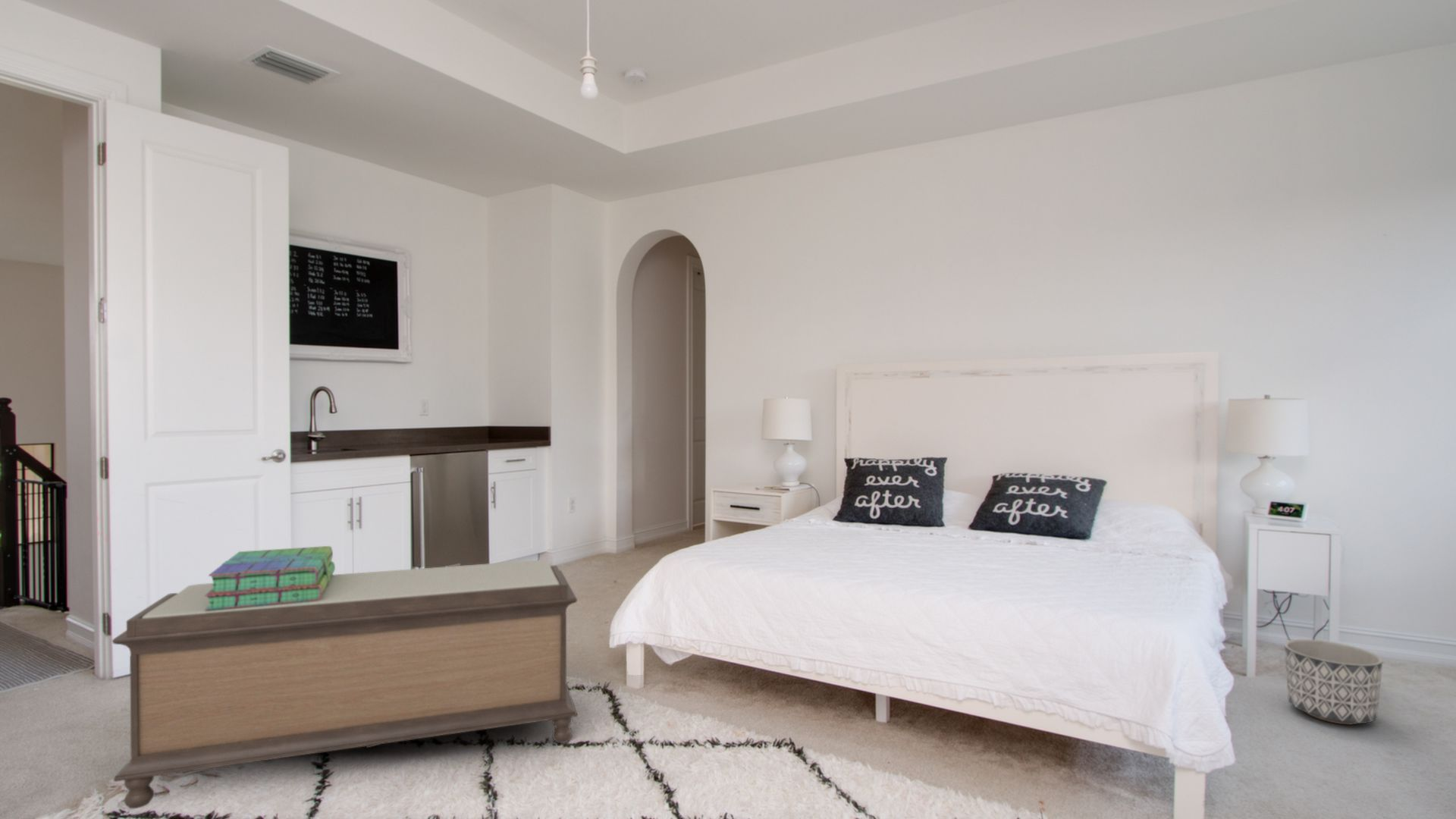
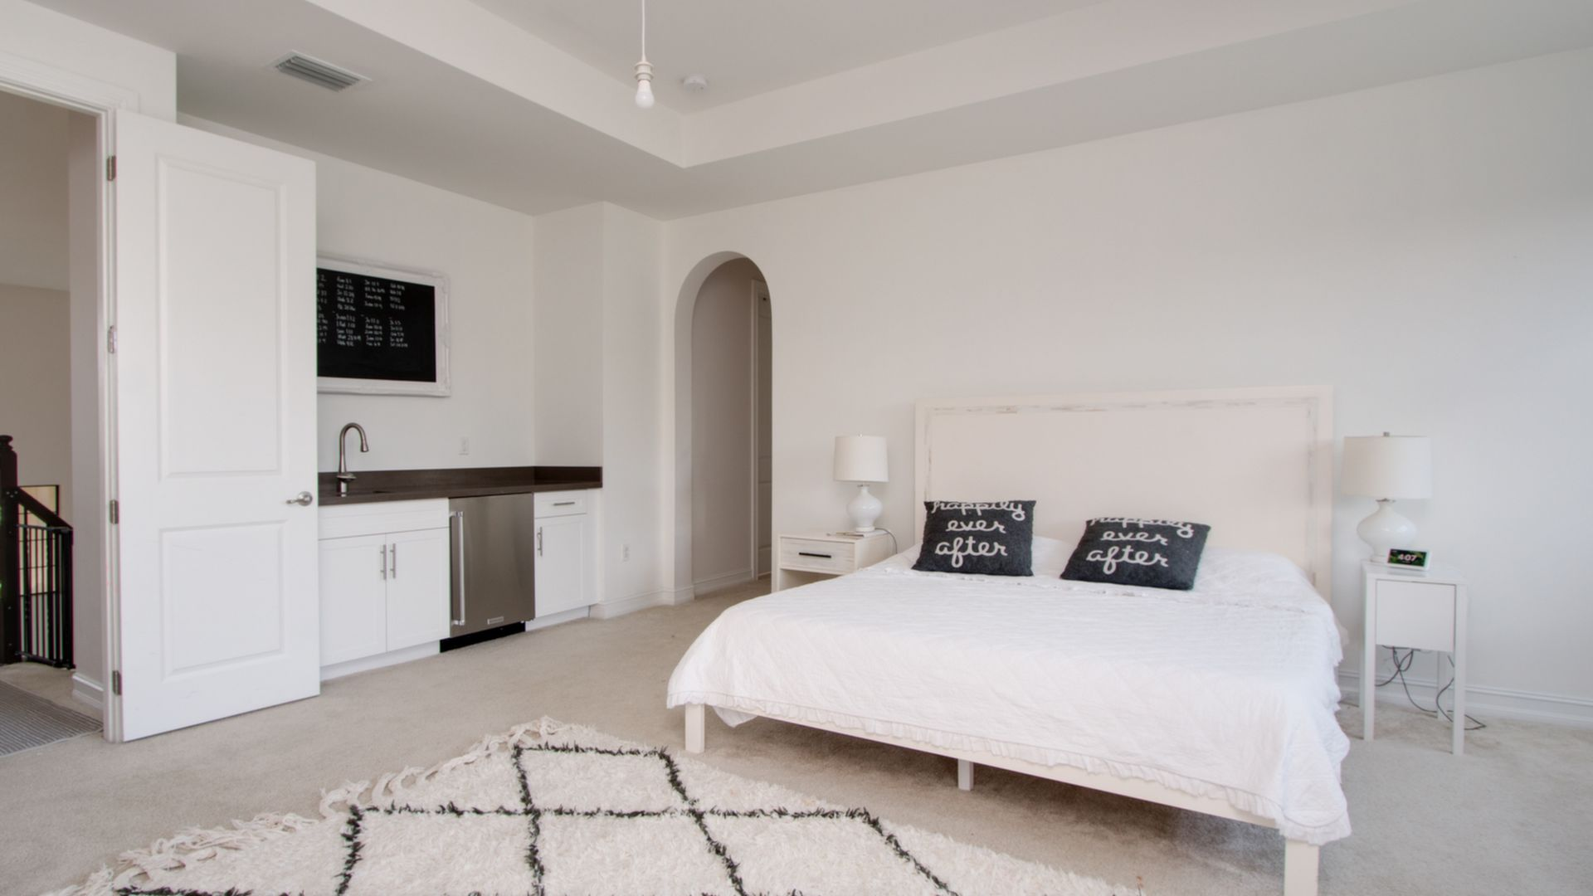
- bench (375, 664)
- stack of books (276, 573)
- planter (1331, 683)
